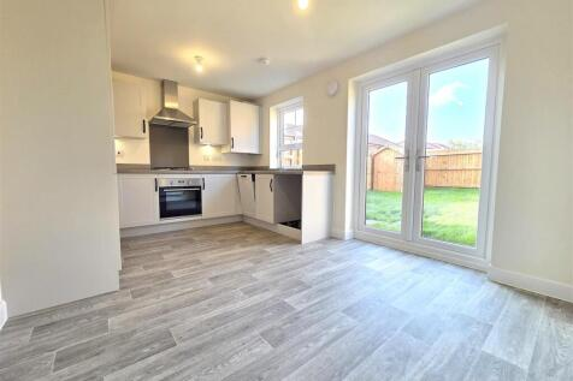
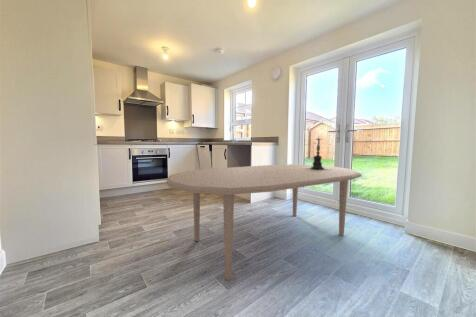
+ dining table (271, 191)
+ candle holder (318, 151)
